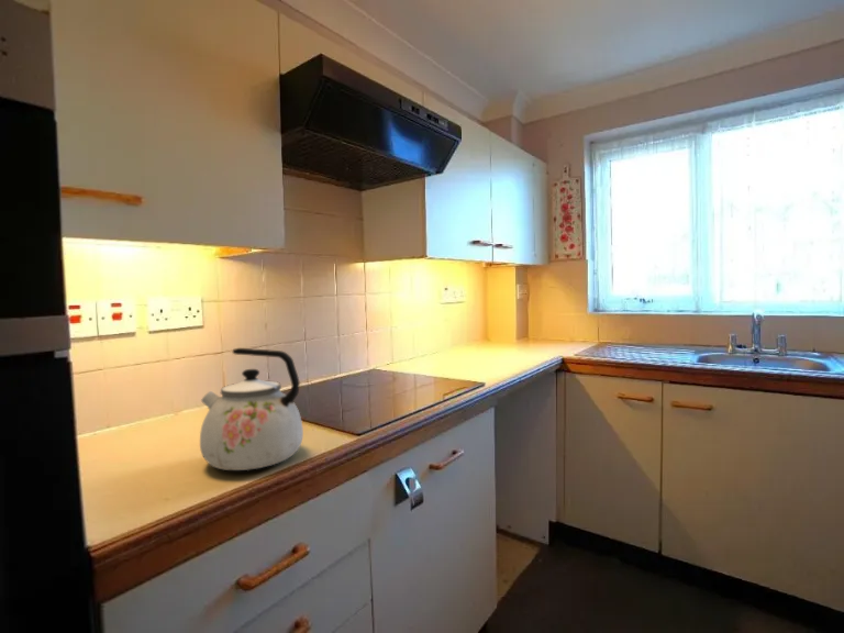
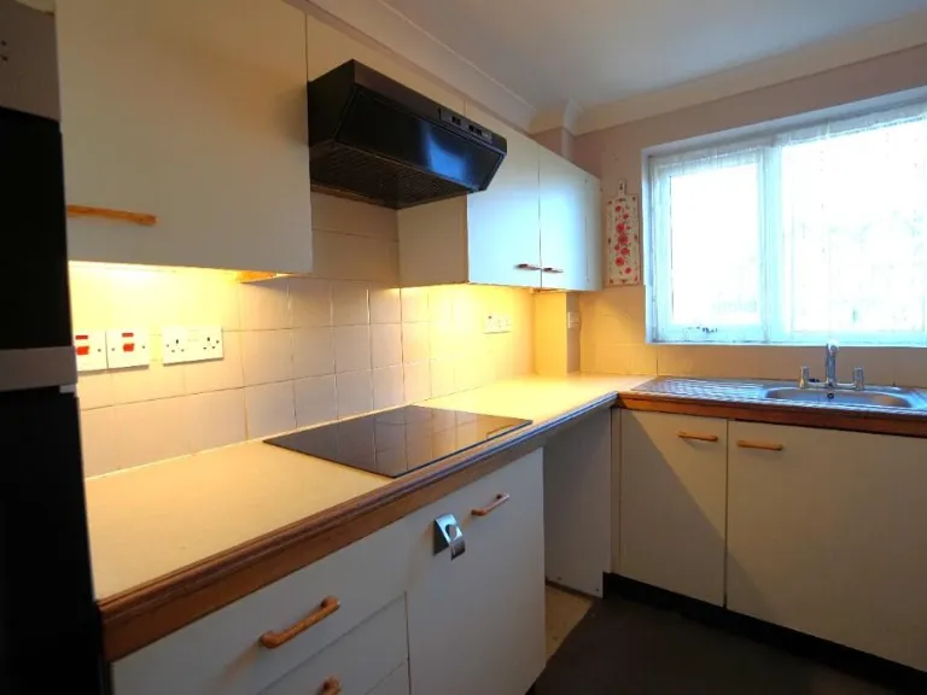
- kettle (251, 403)
